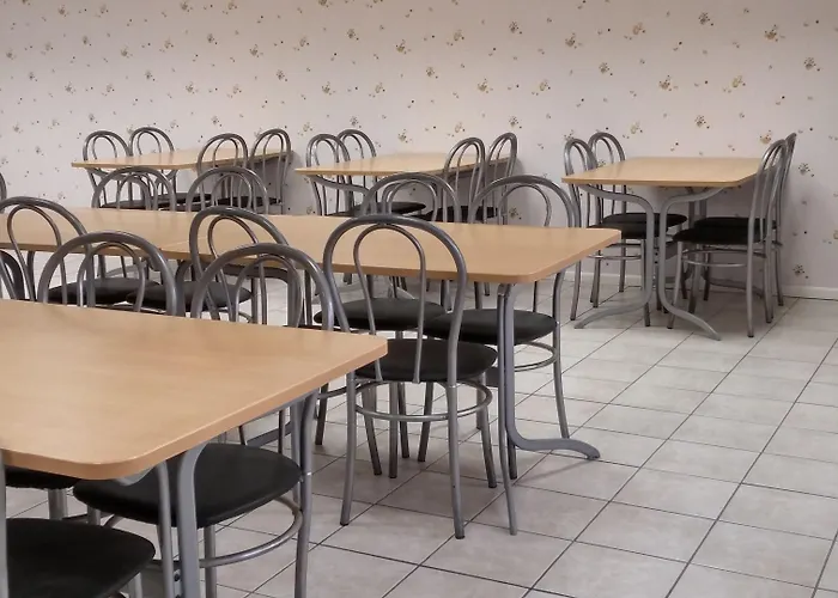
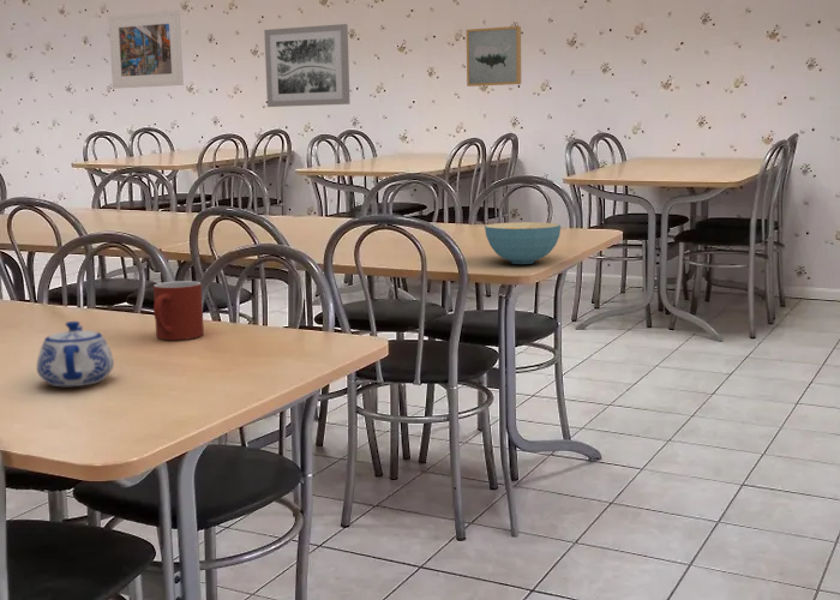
+ wall art (306, 66)
+ cereal bowl (522, 244)
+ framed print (145, 50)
+ wall art (493, 56)
+ teapot (74, 350)
+ mug (175, 311)
